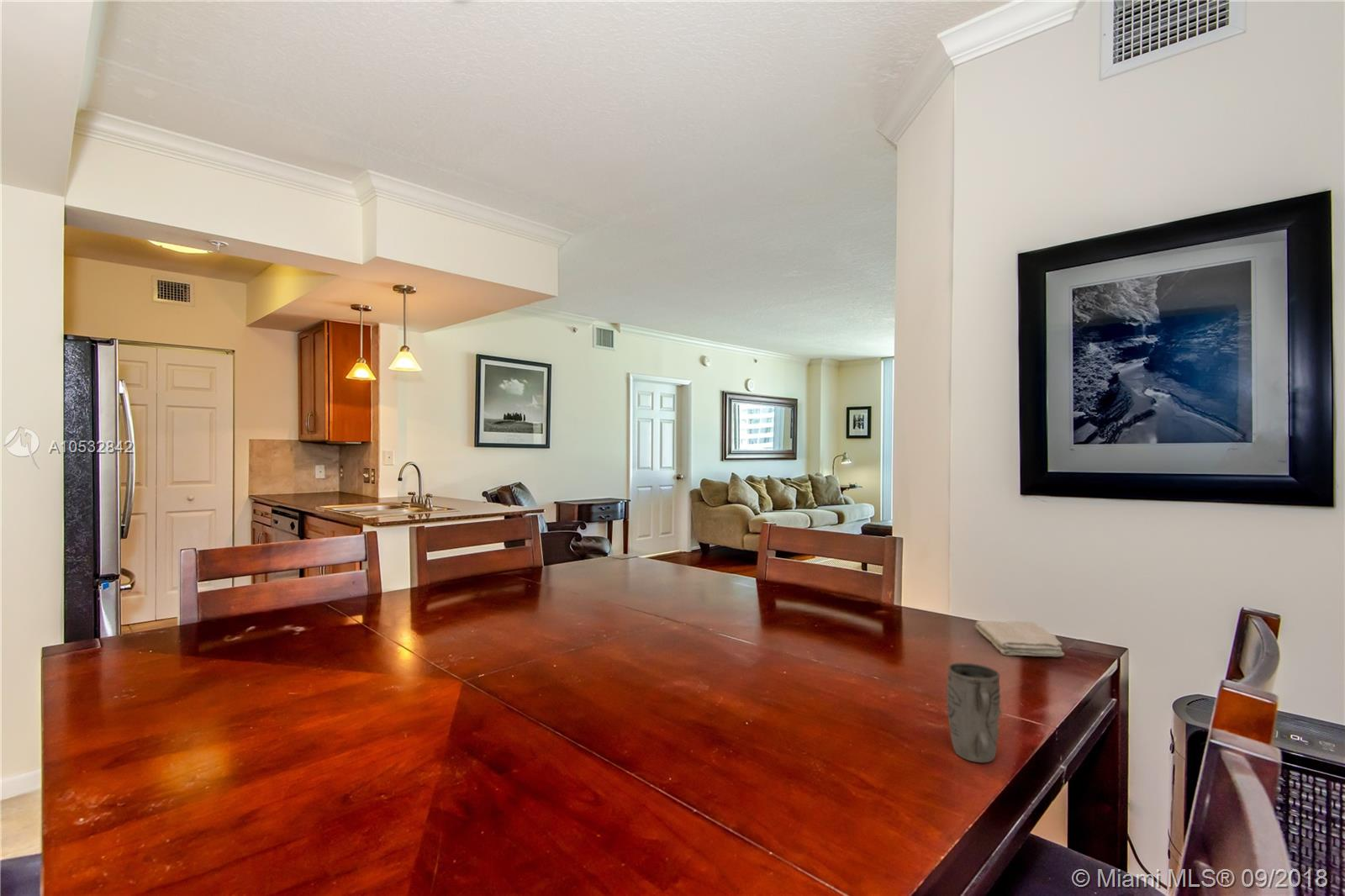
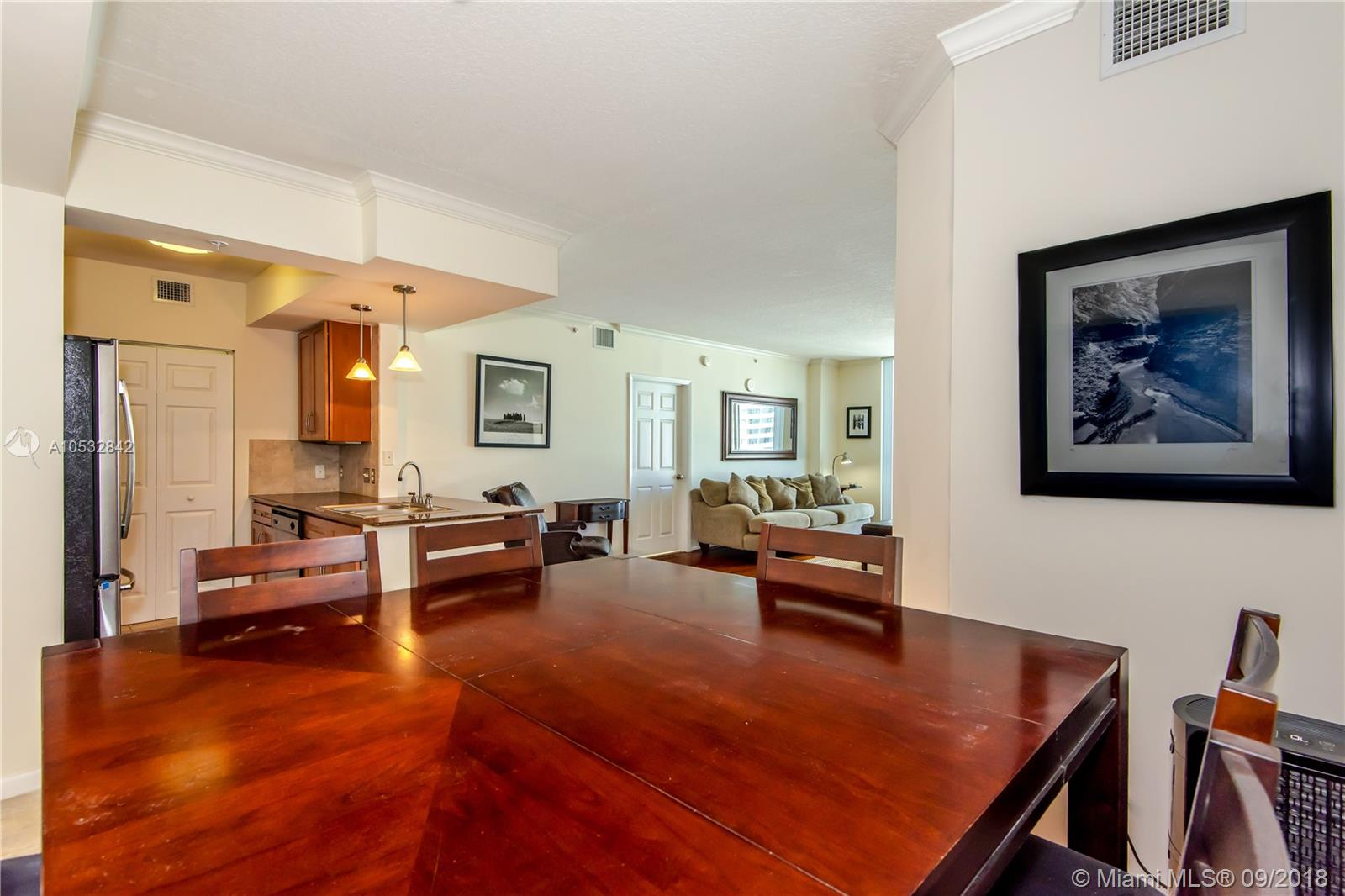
- mug (970, 708)
- washcloth (1017, 635)
